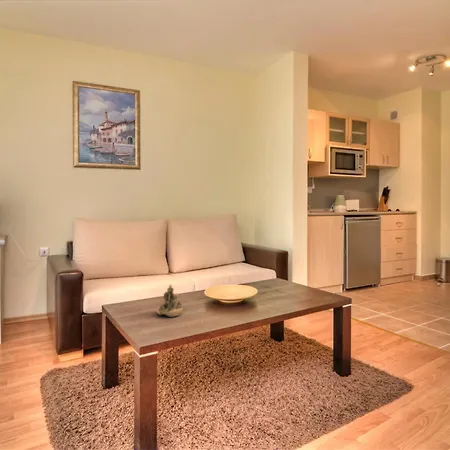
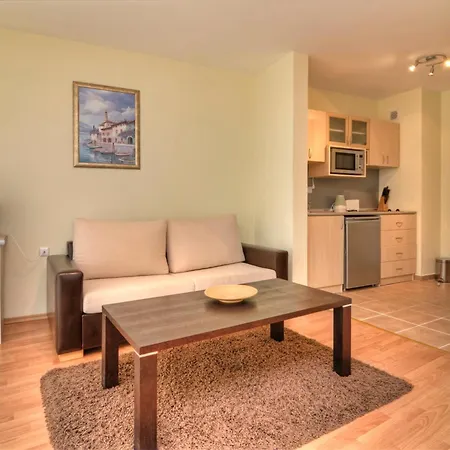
- succulent planter (169, 298)
